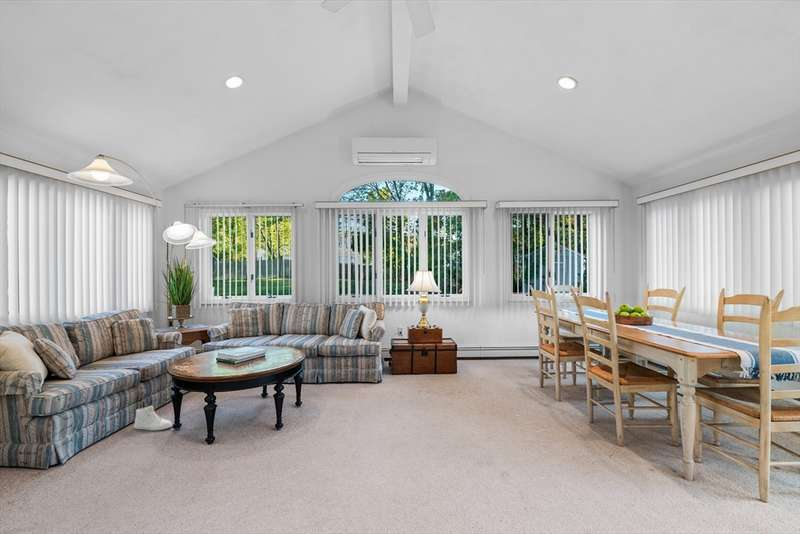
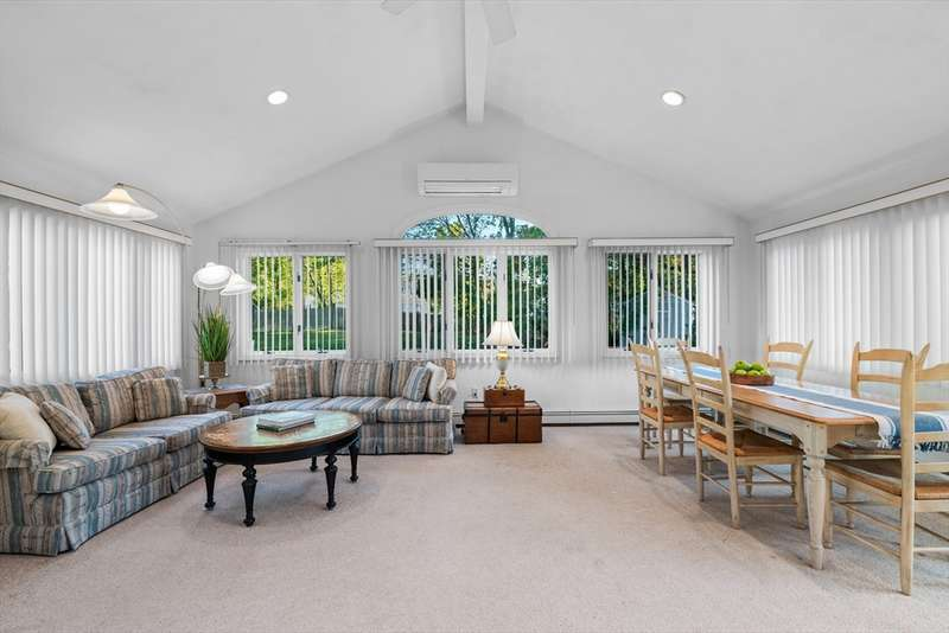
- sneaker (152, 417)
